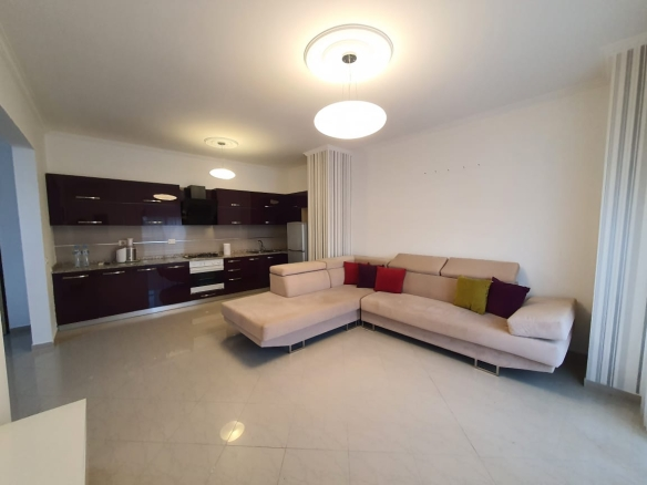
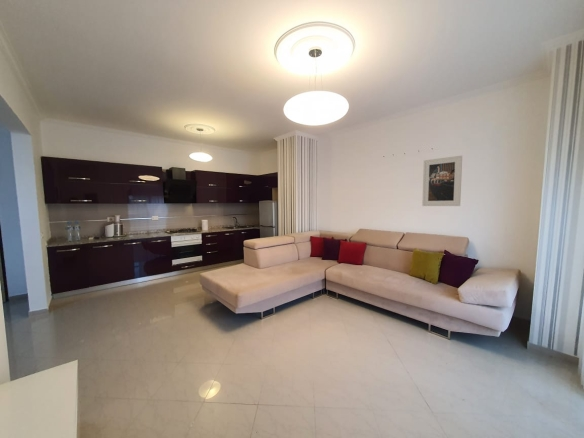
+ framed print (441, 182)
